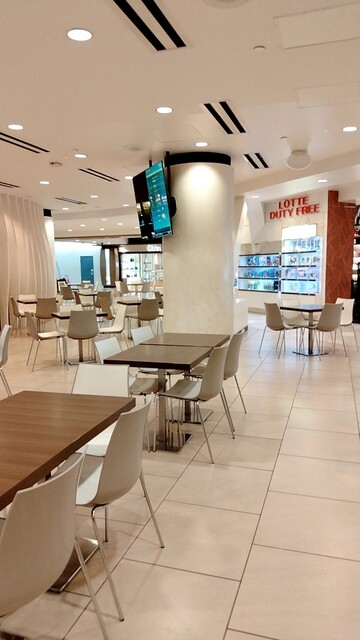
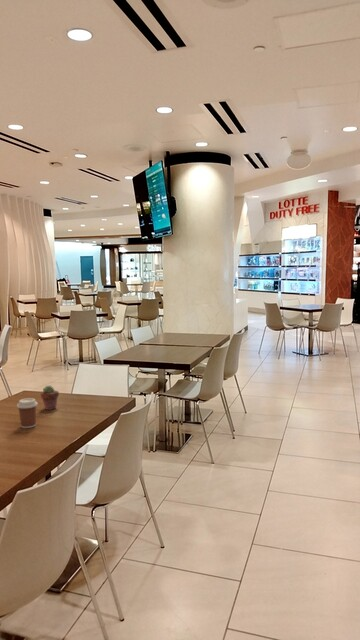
+ potted succulent (49, 396)
+ coffee cup (27, 413)
